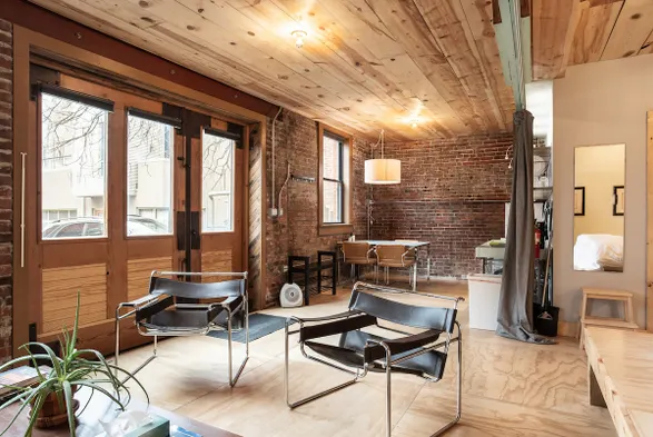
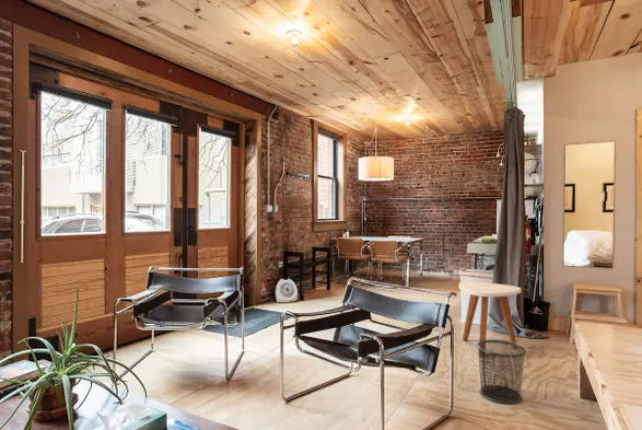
+ side table (487, 316)
+ waste bin (500, 370)
